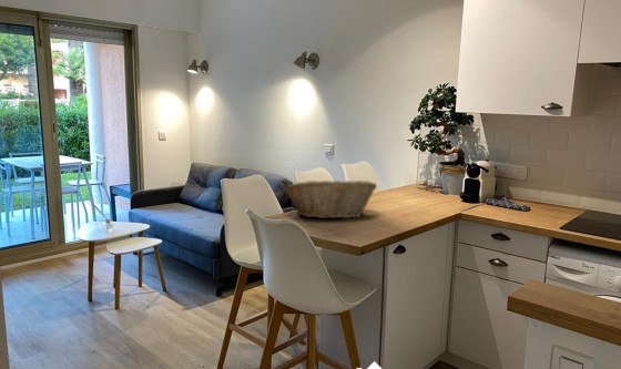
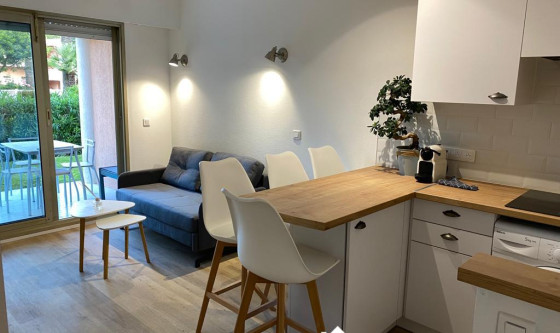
- fruit basket (329, 195)
